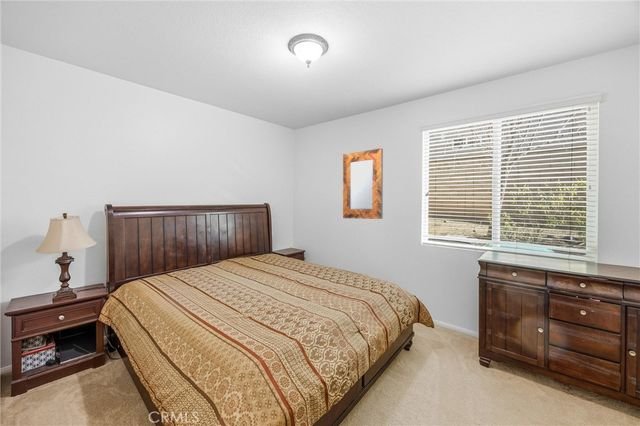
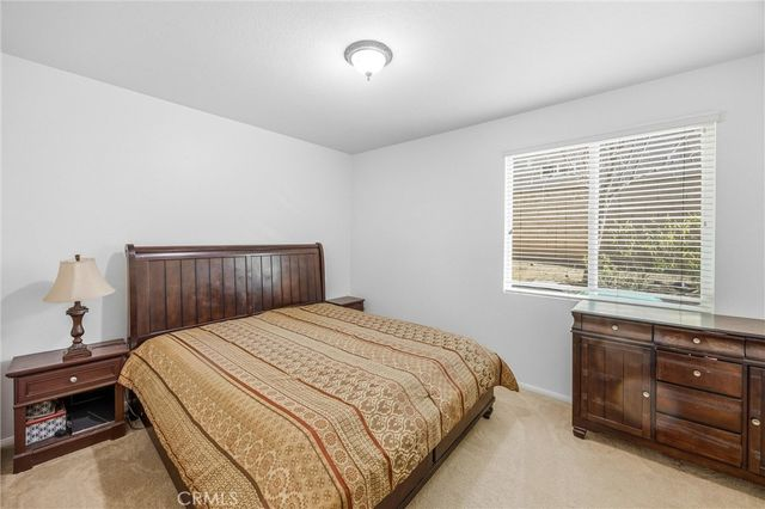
- home mirror (361, 185)
